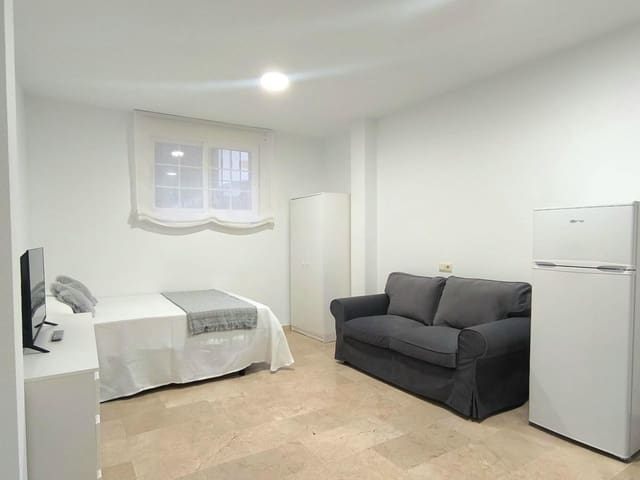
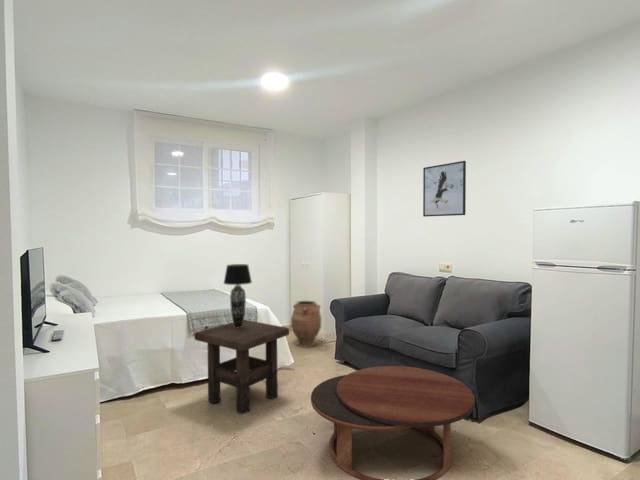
+ side table (243, 364)
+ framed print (443, 190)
+ coffee table (390, 418)
+ table lamp (237, 295)
+ vase (306, 323)
